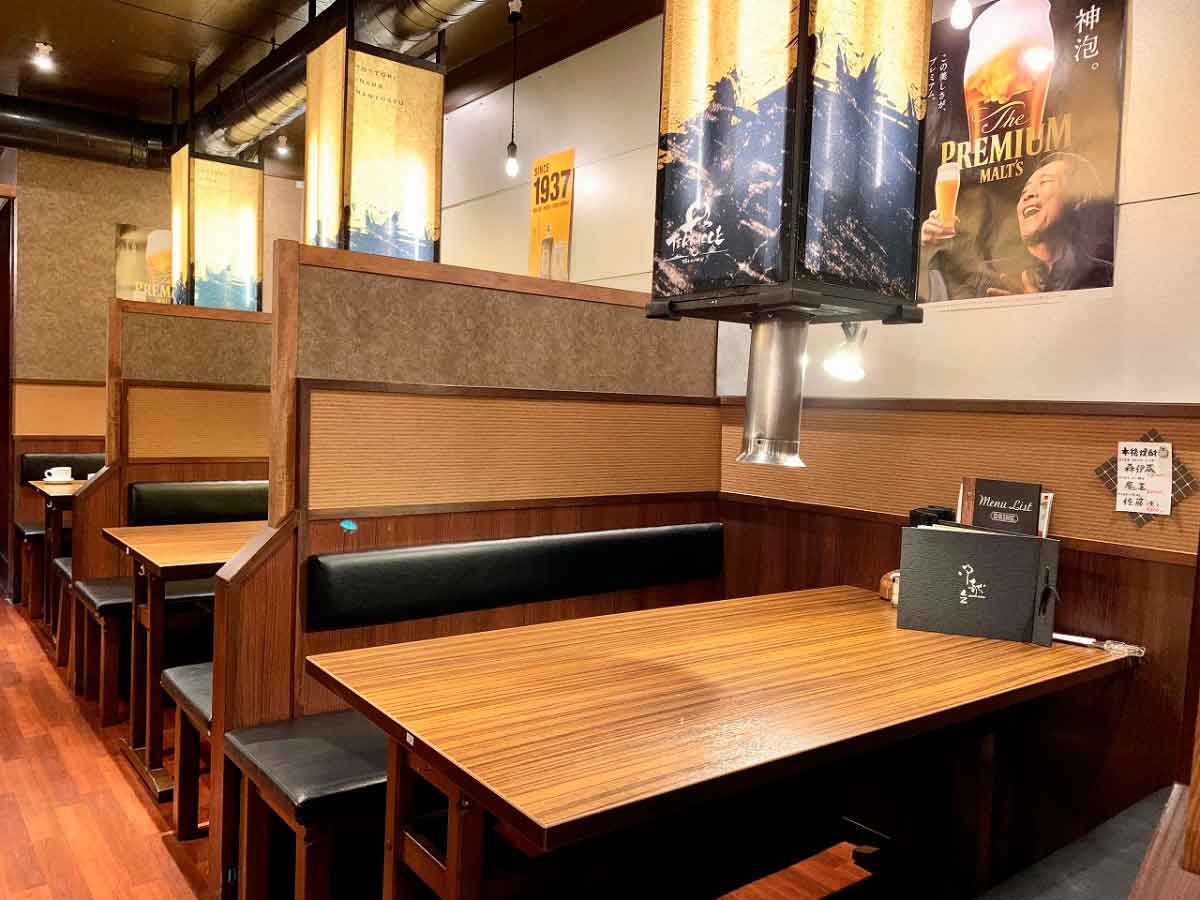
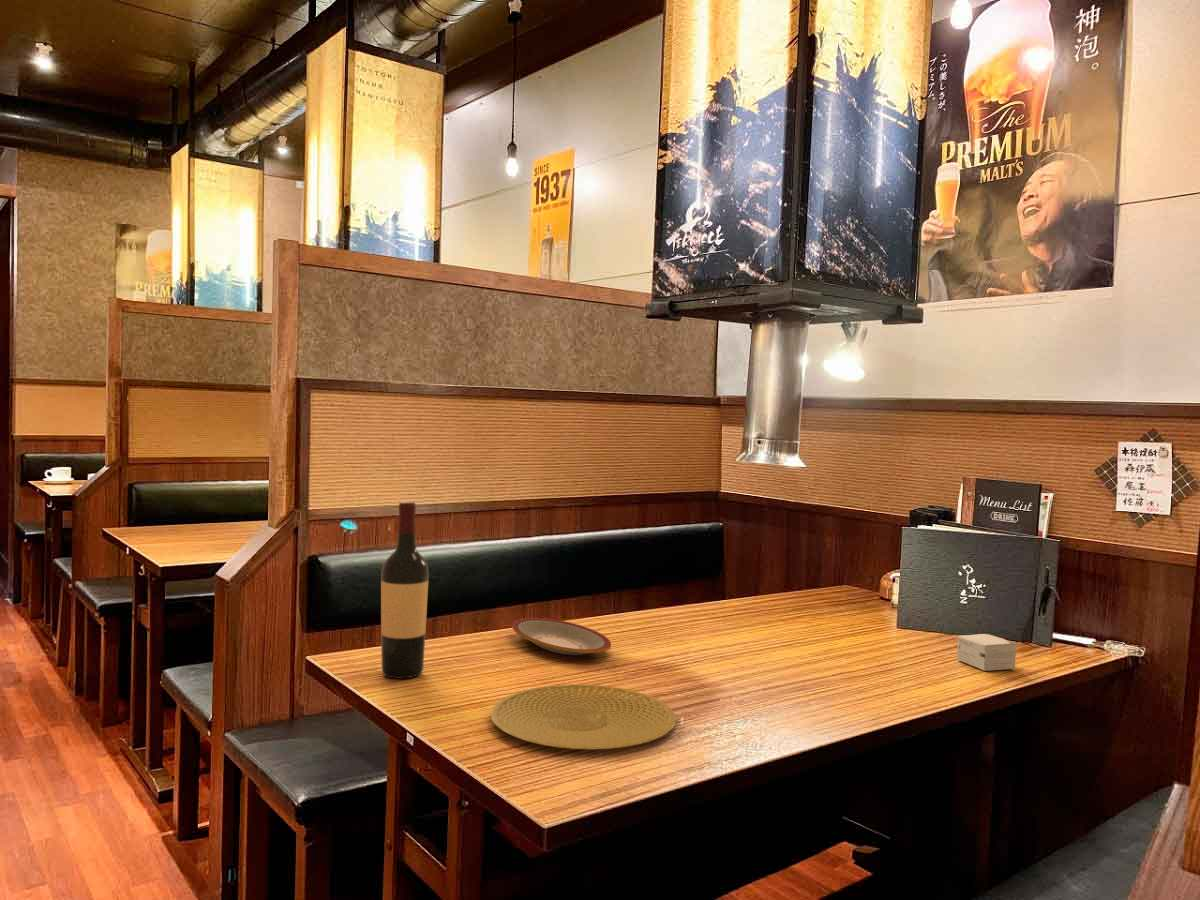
+ small box (986, 651)
+ plate (583, 716)
+ wine bottle (404, 587)
+ plate (559, 639)
